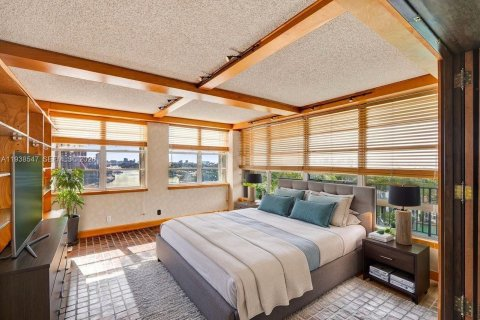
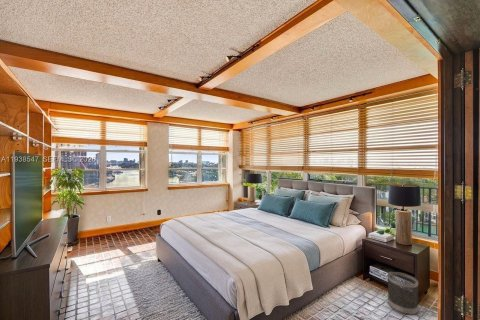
+ wastebasket (402, 292)
